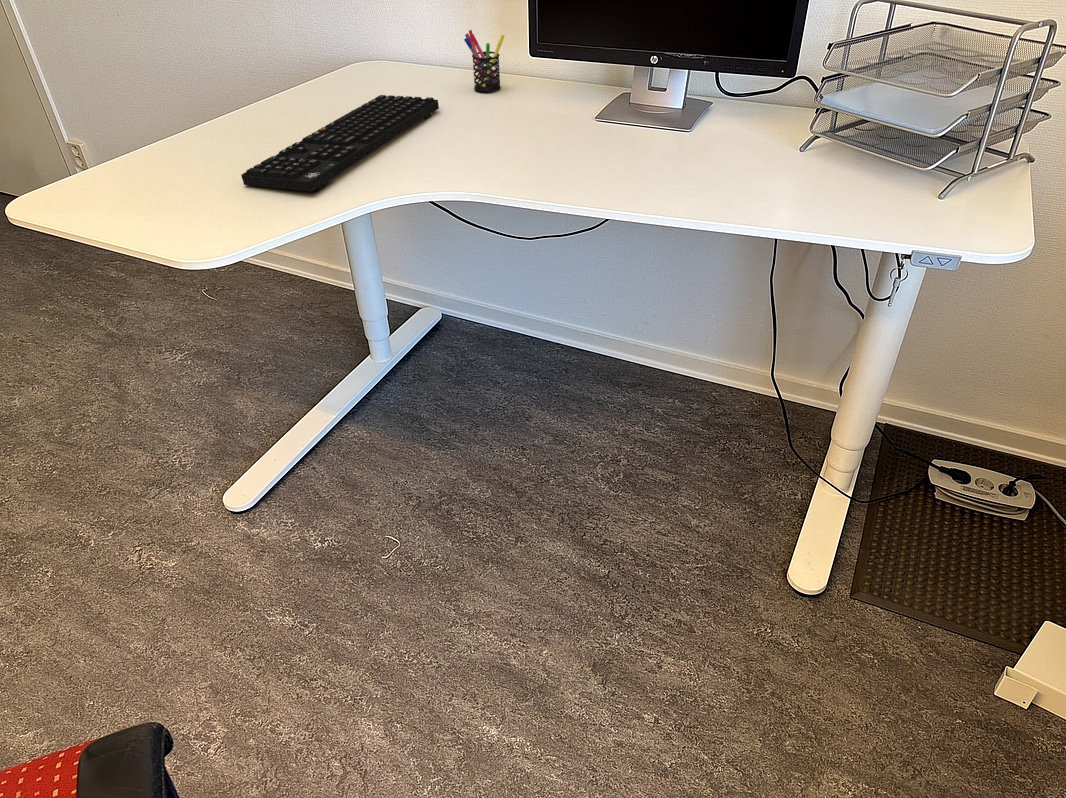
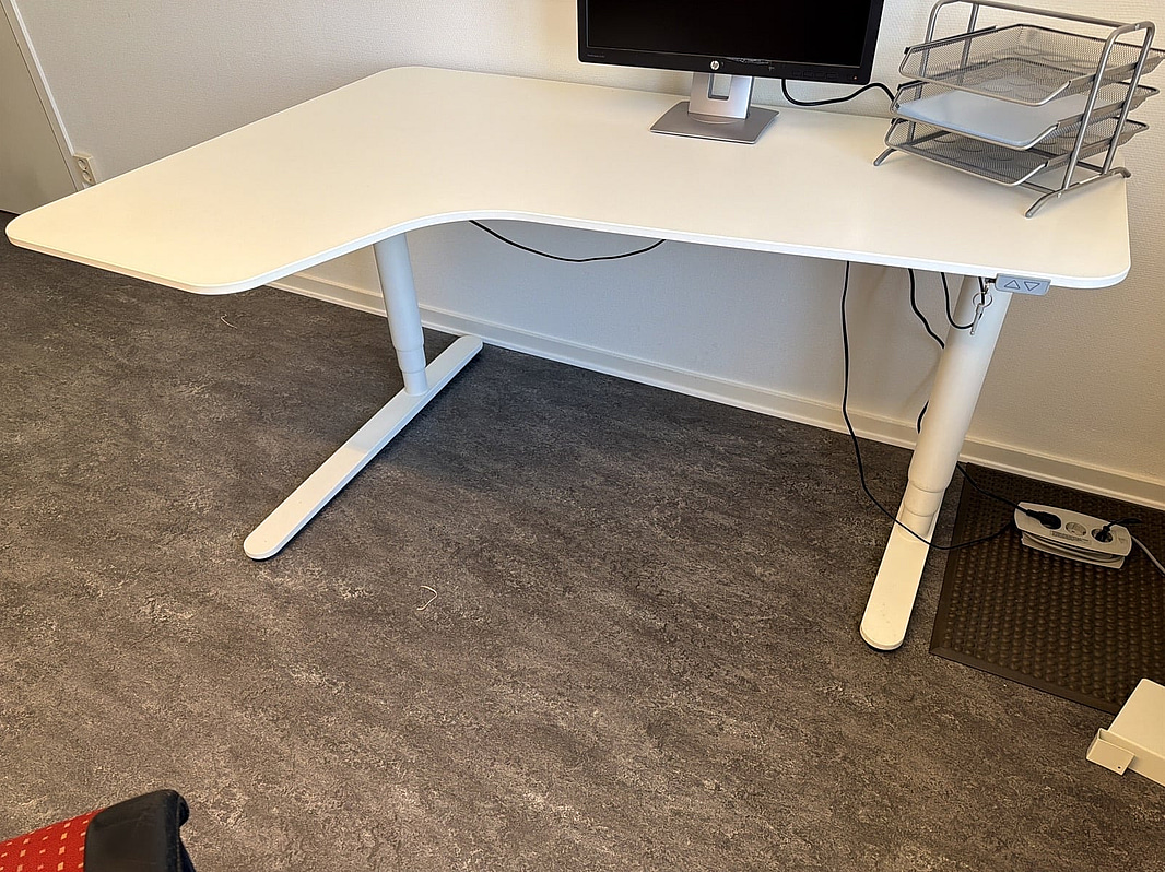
- keyboard (349, 136)
- pen holder (484, 60)
